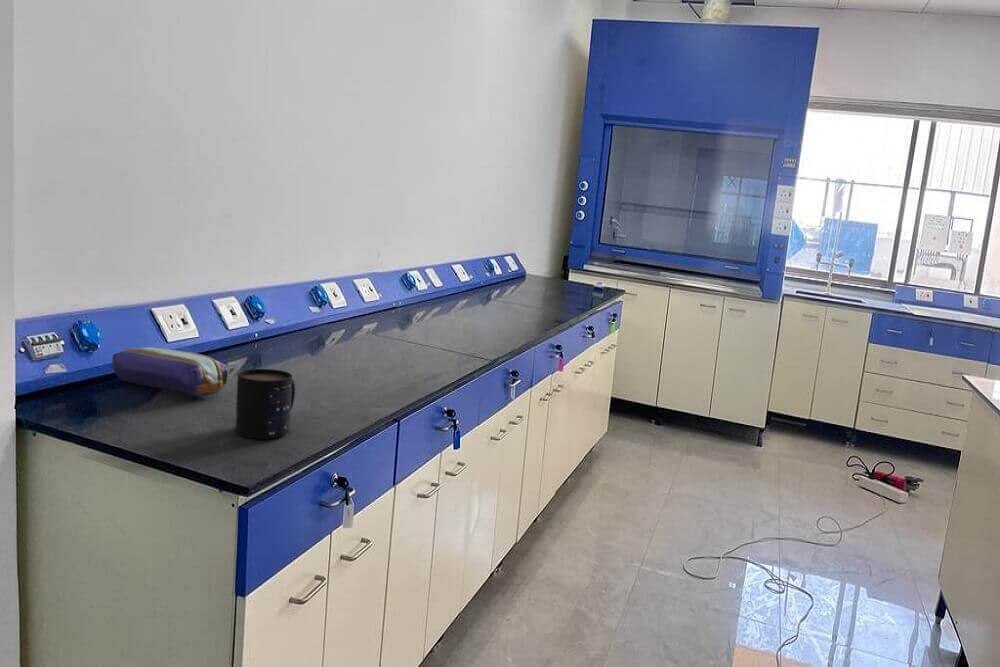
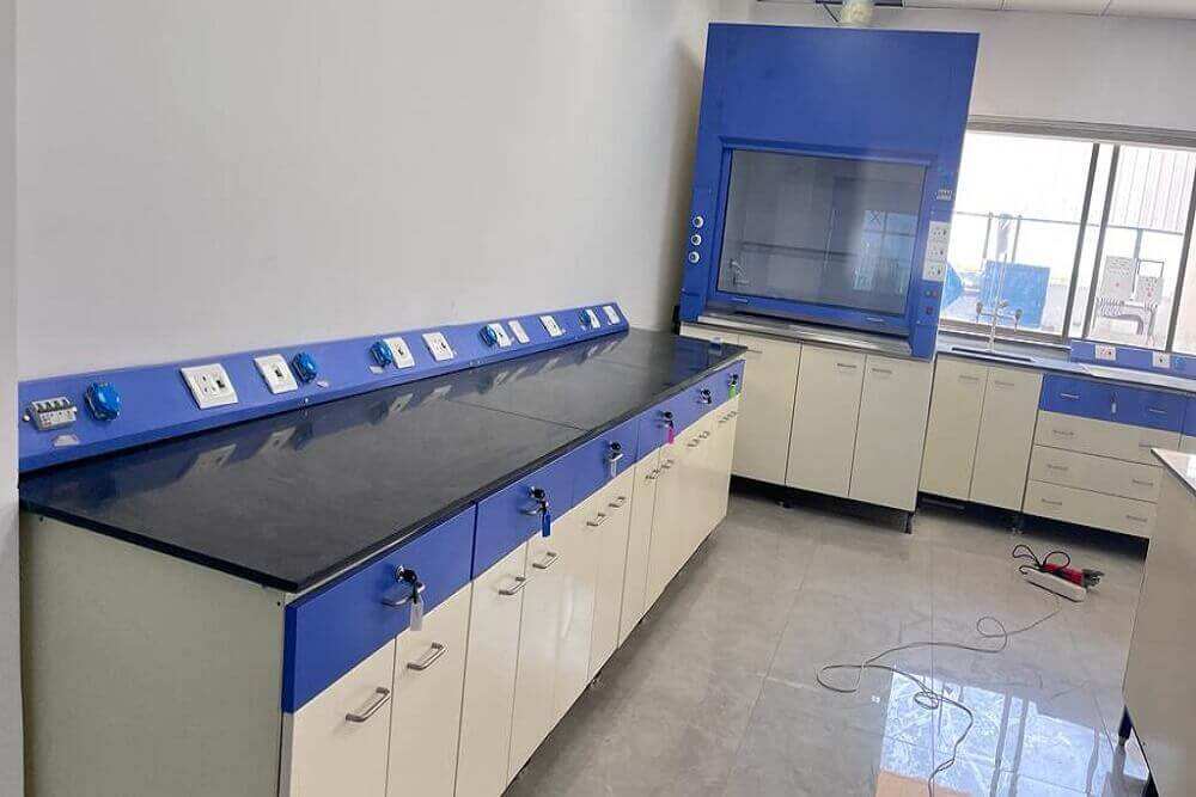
- pencil case (170, 370)
- mug (271, 400)
